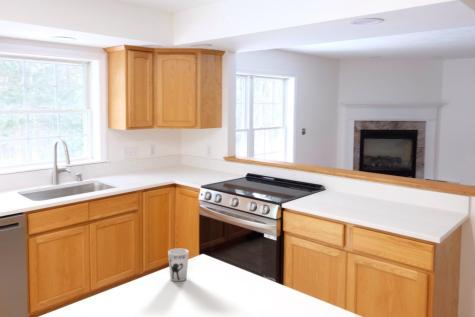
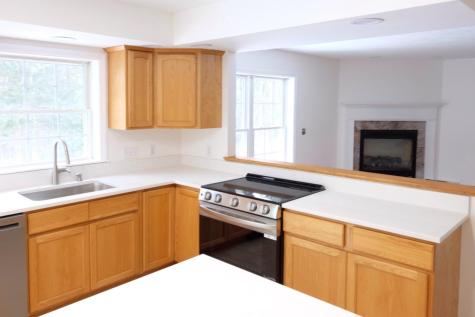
- cup (178, 264)
